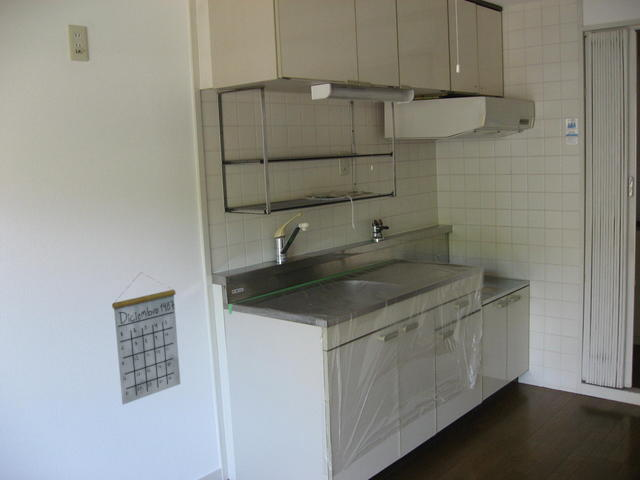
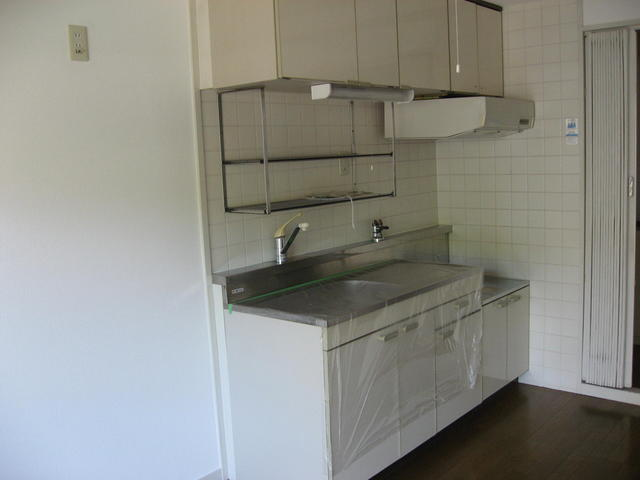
- calendar (147, 333)
